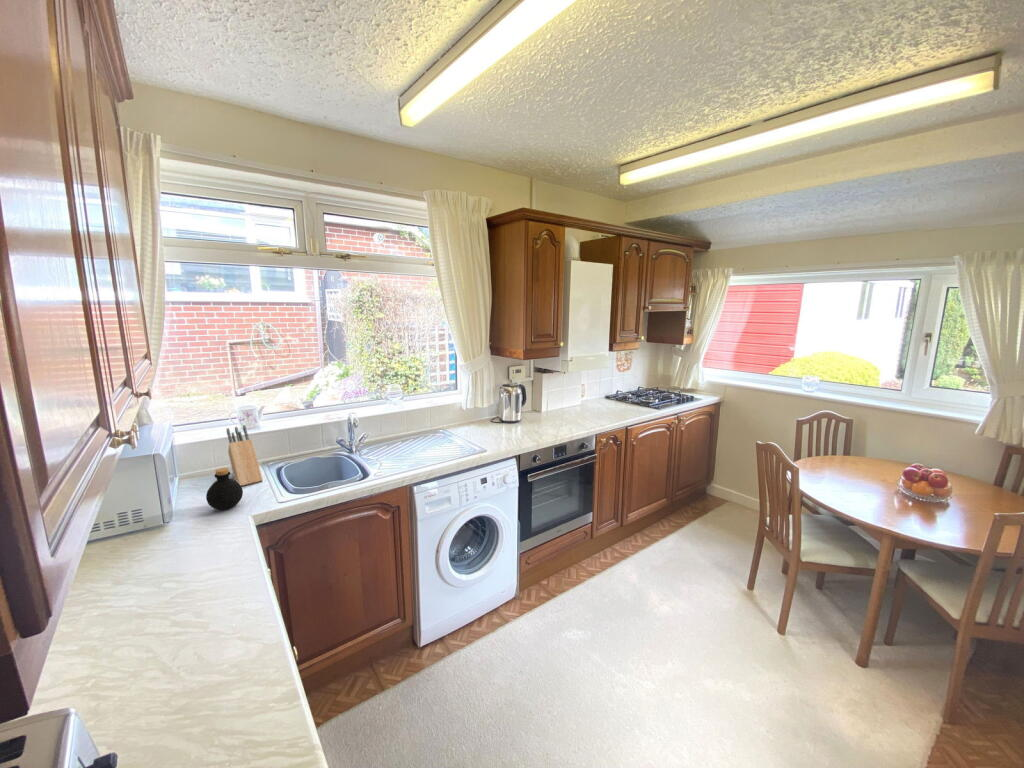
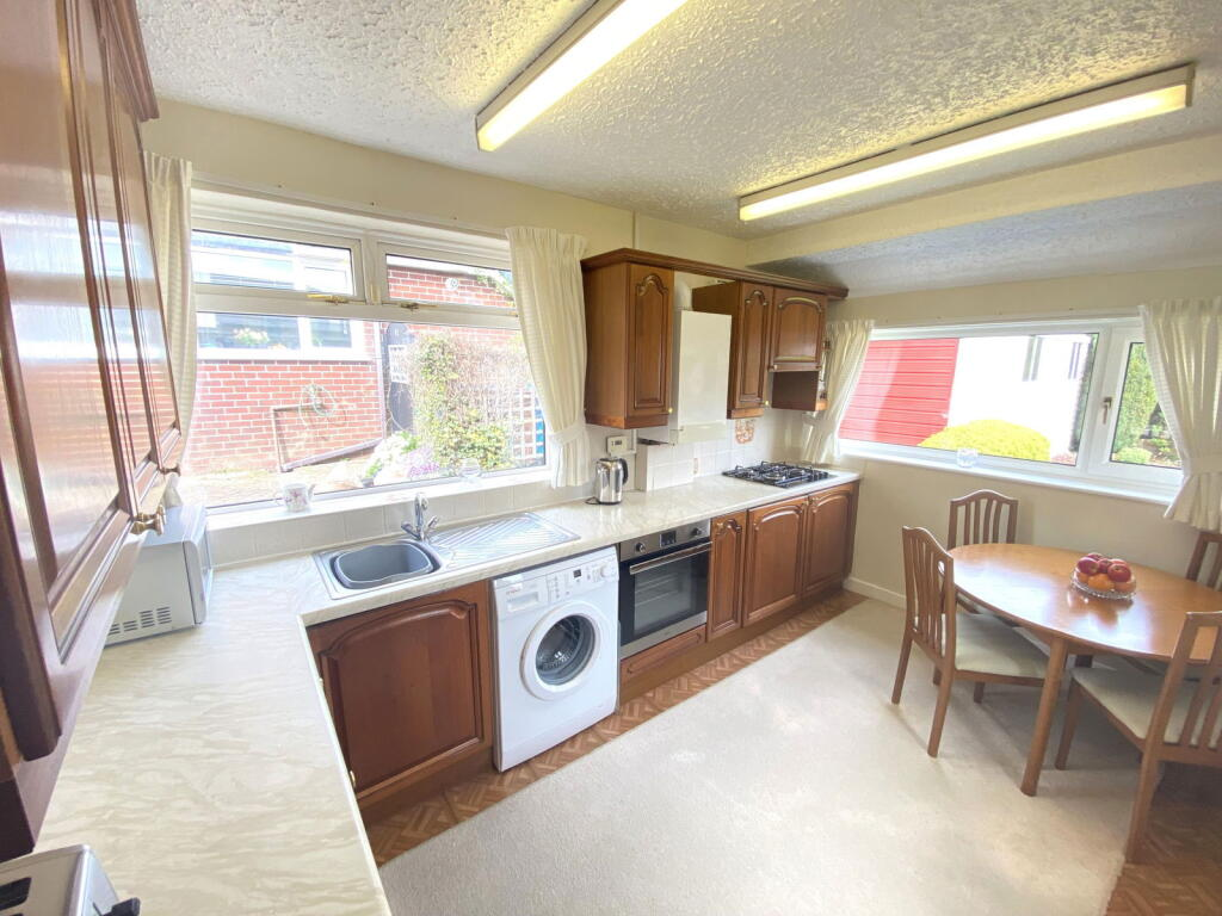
- knife block (242, 453)
- bottle (224, 488)
